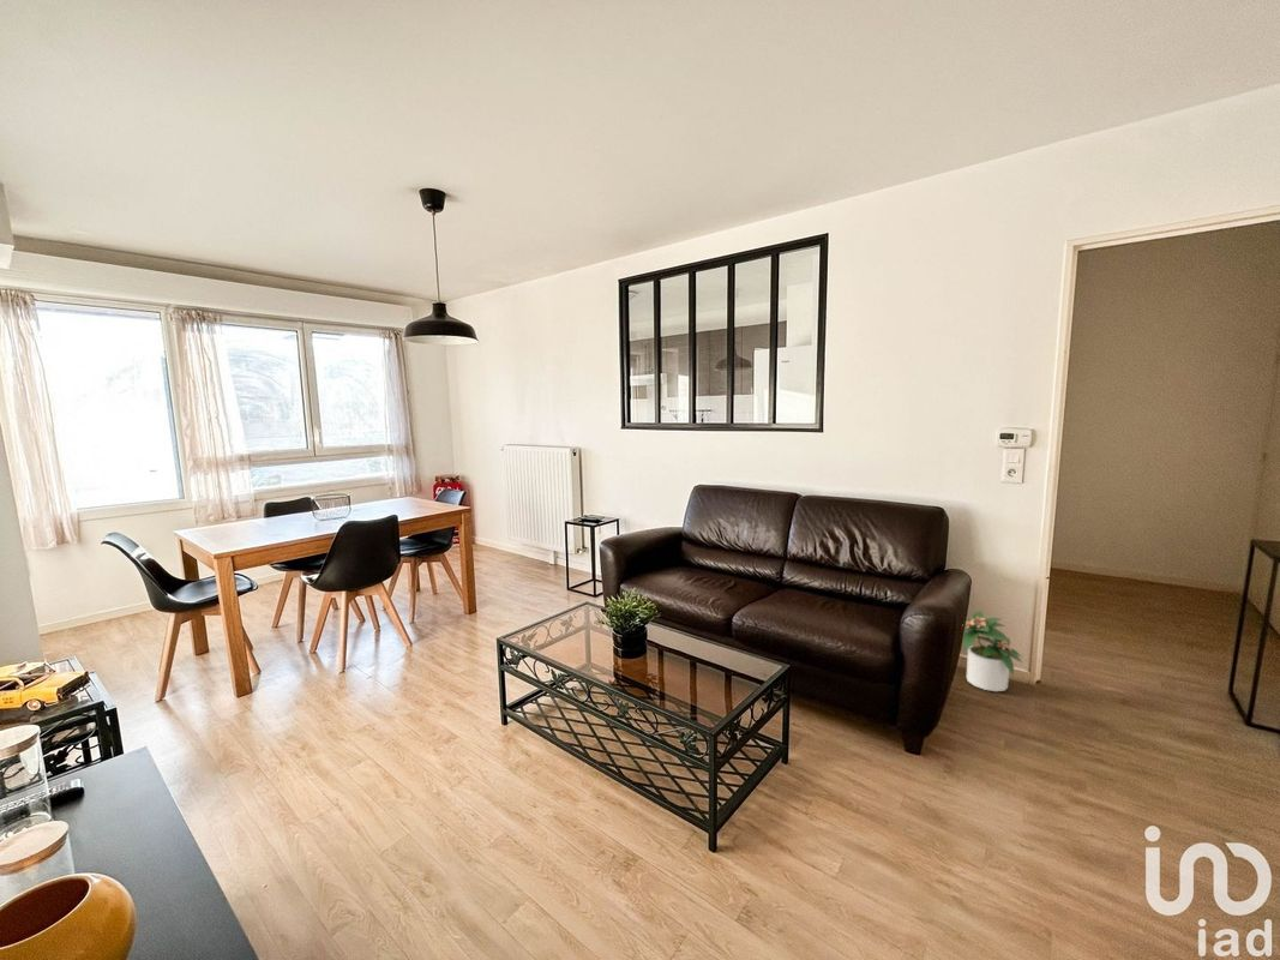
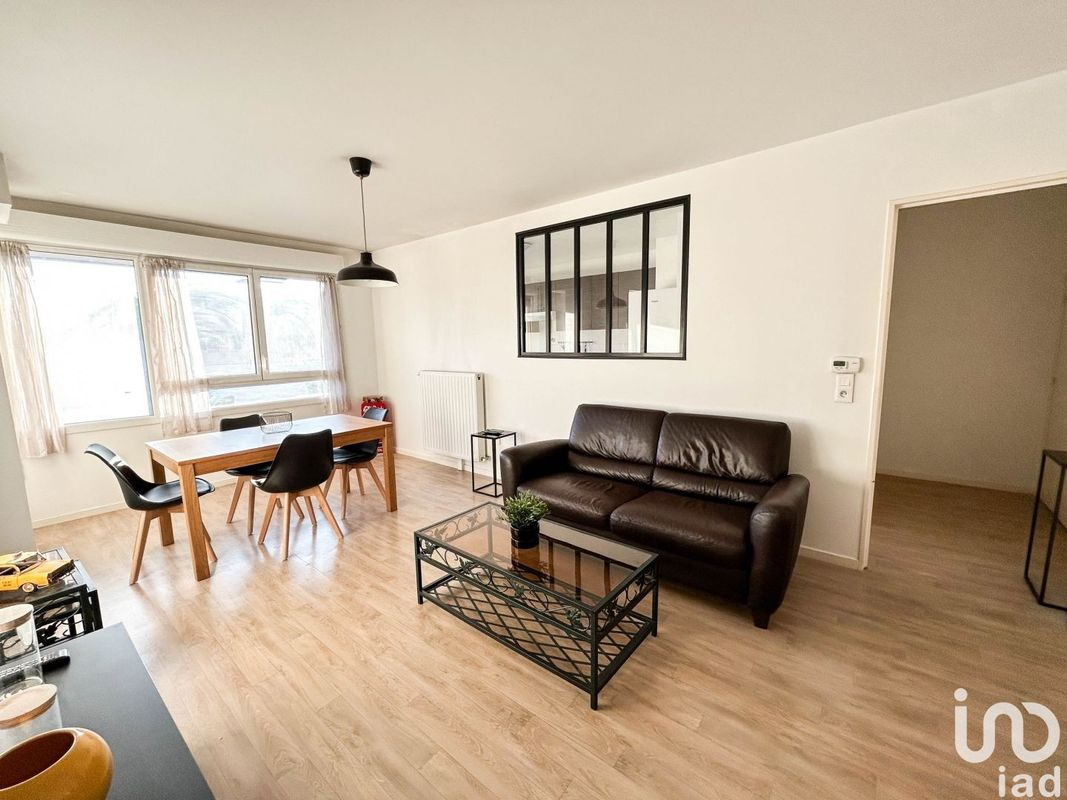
- potted plant (982, 650)
